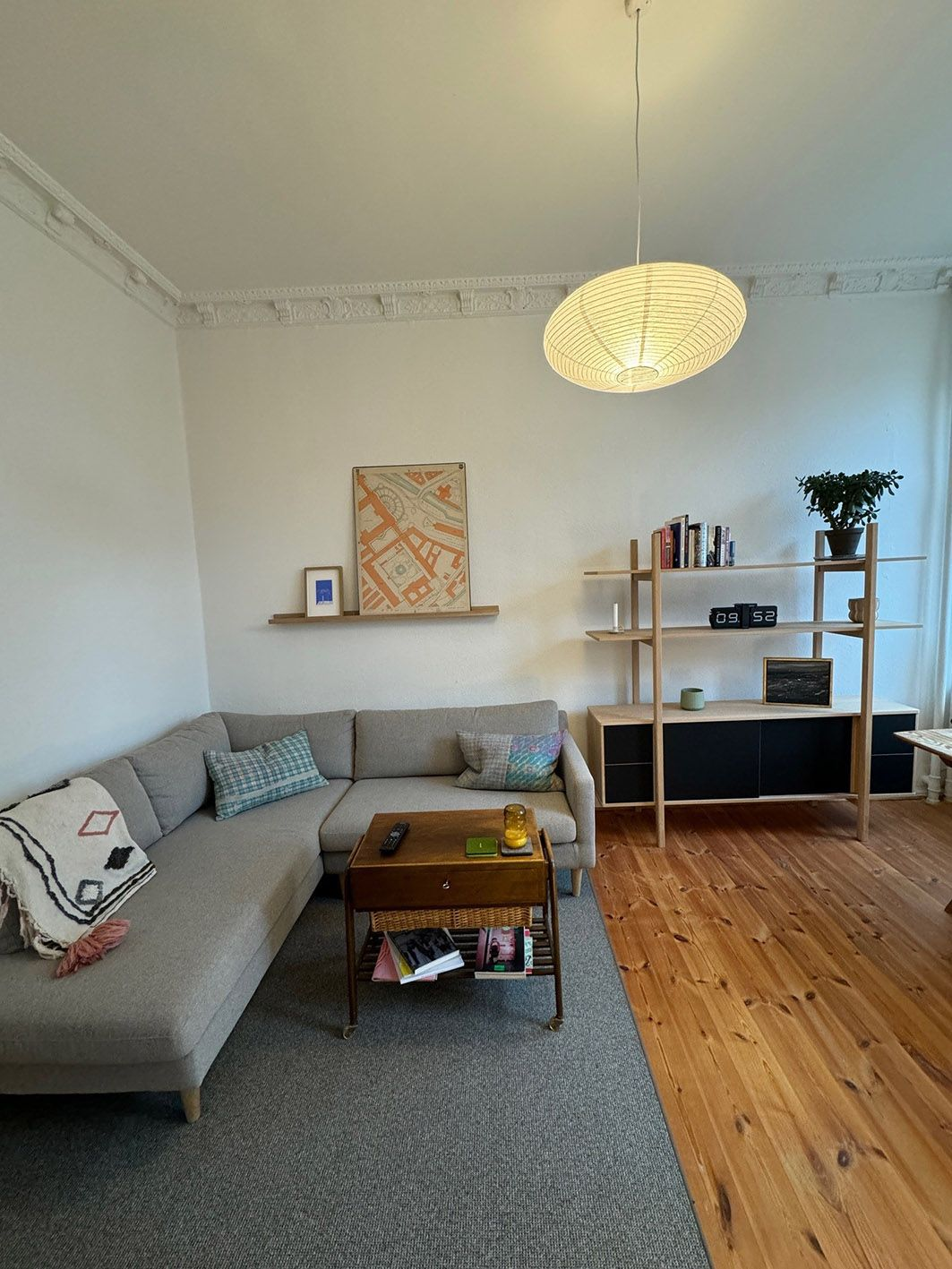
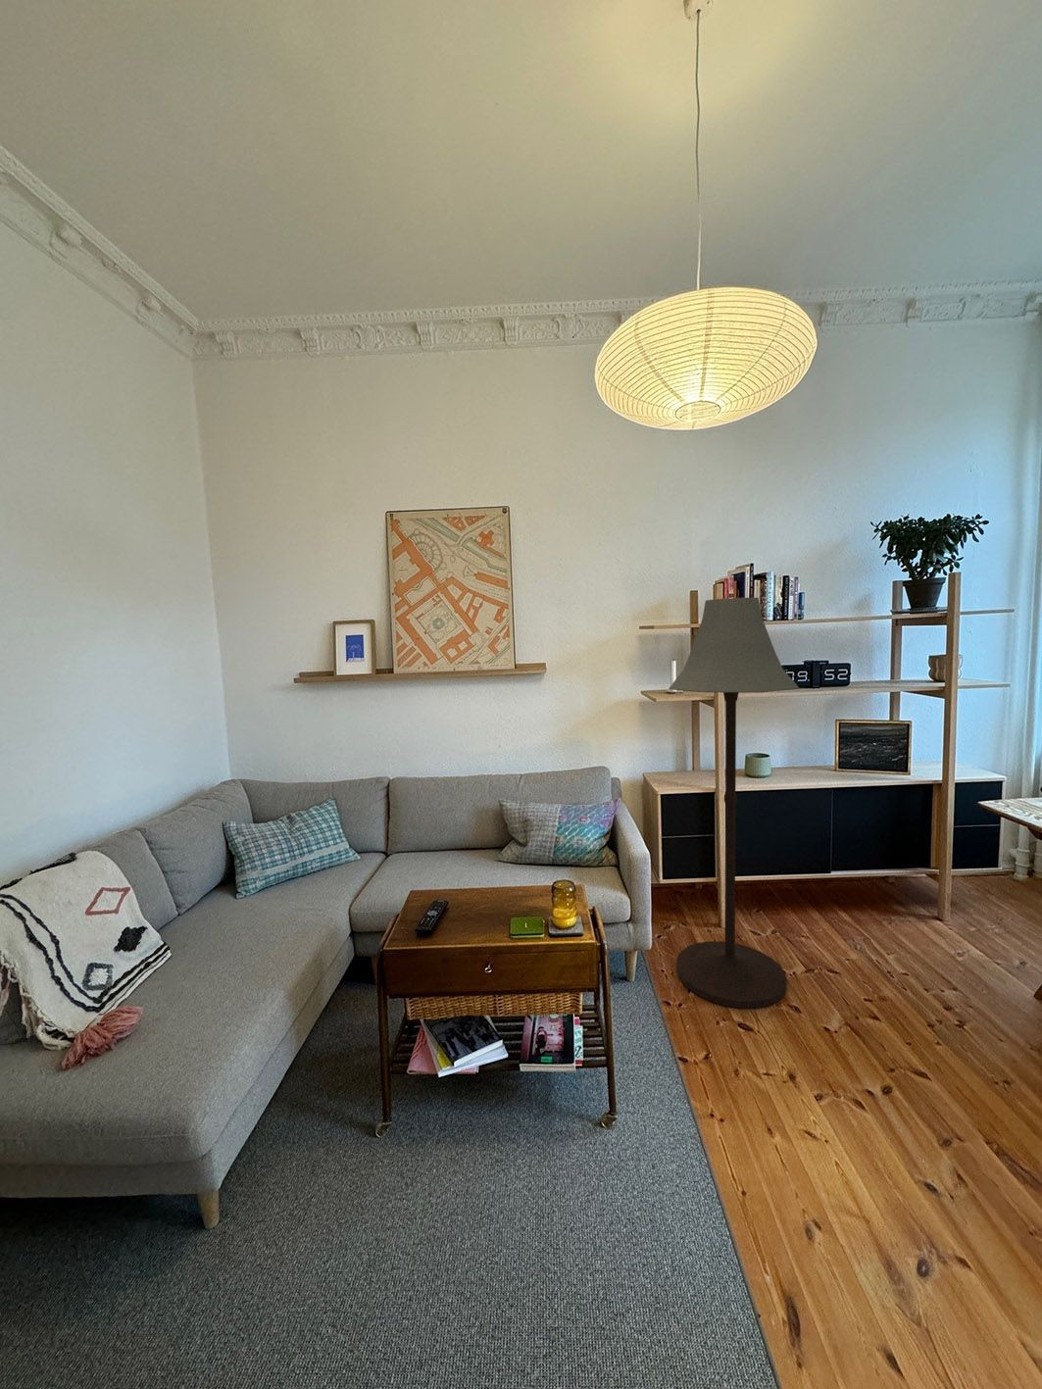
+ floor lamp (730, 794)
